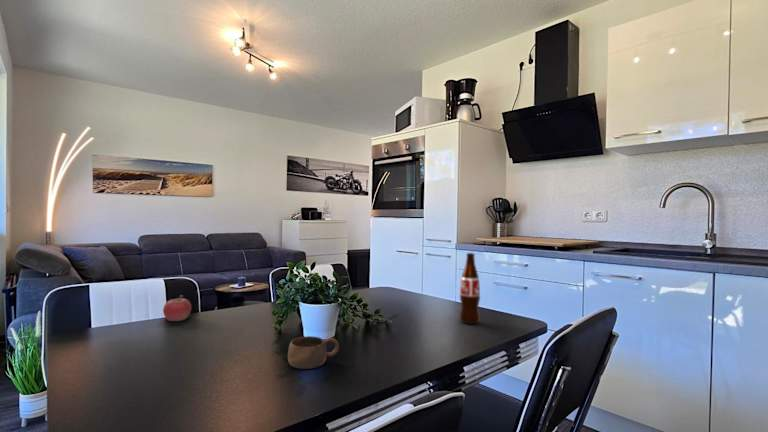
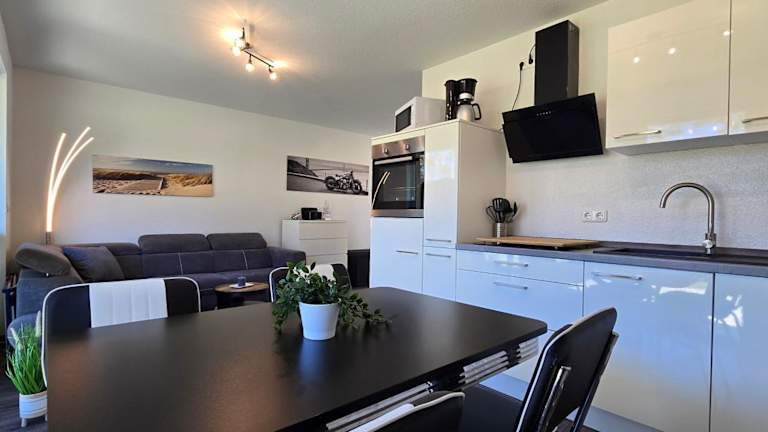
- fruit (177, 307)
- cup (313, 351)
- bottle (470, 287)
